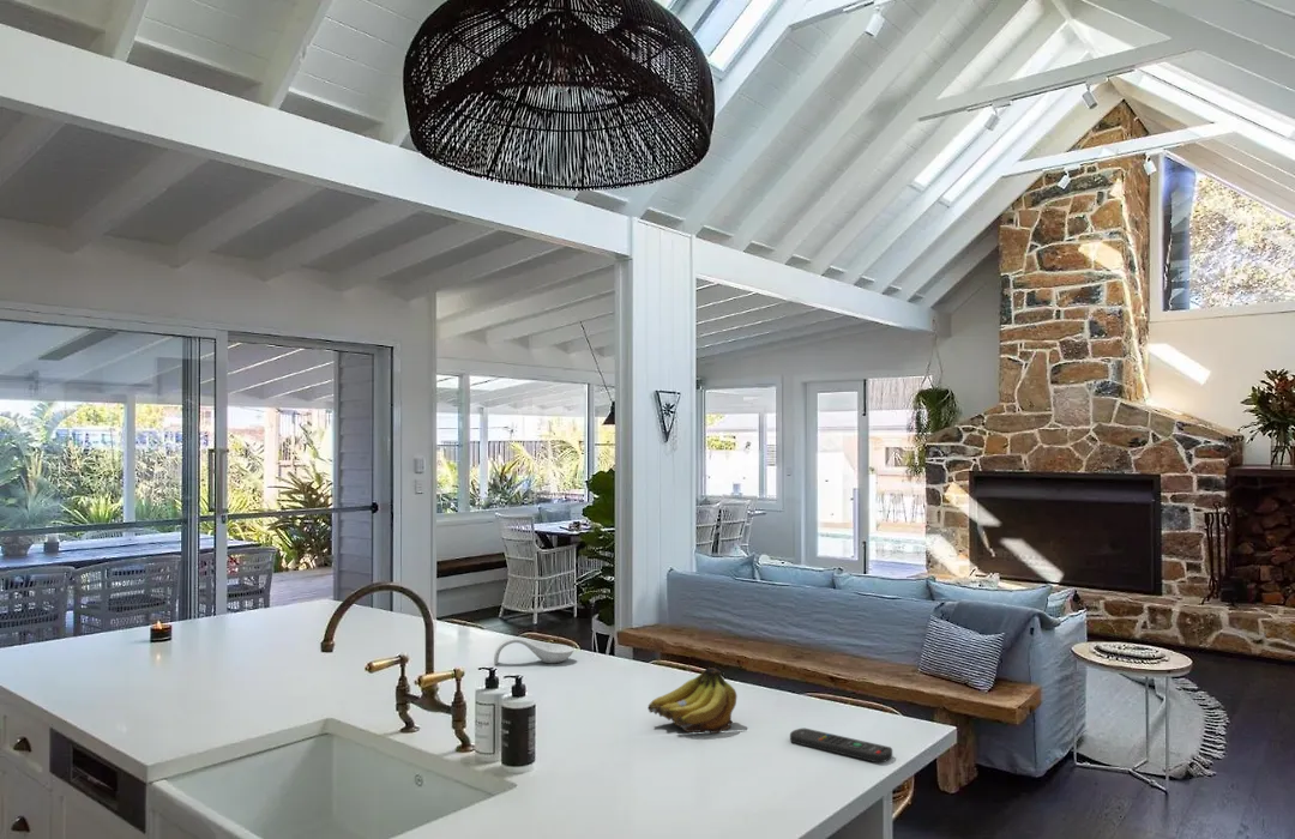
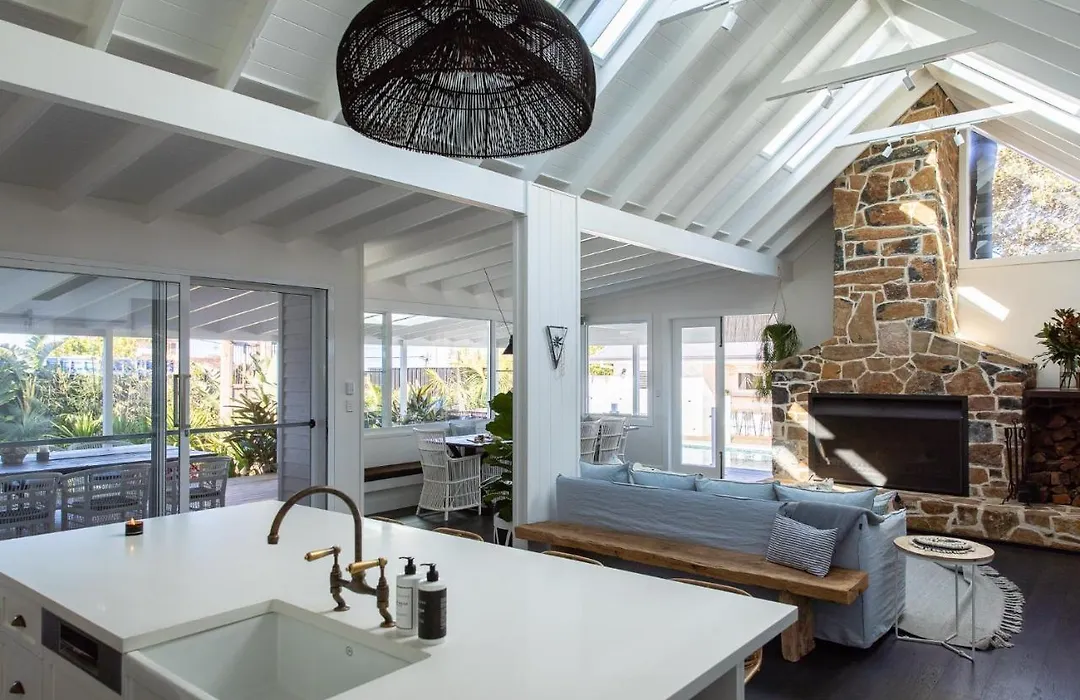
- fruit (692, 699)
- spoon rest (534, 650)
- remote control (839, 743)
